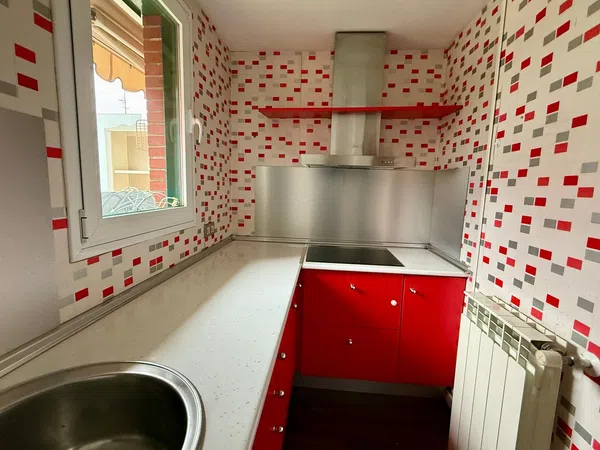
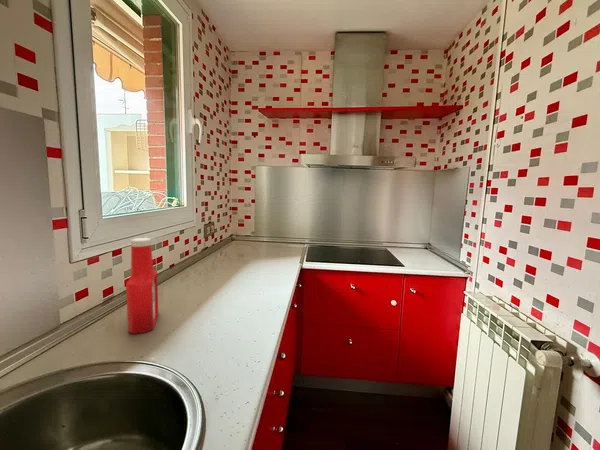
+ soap bottle (142, 281)
